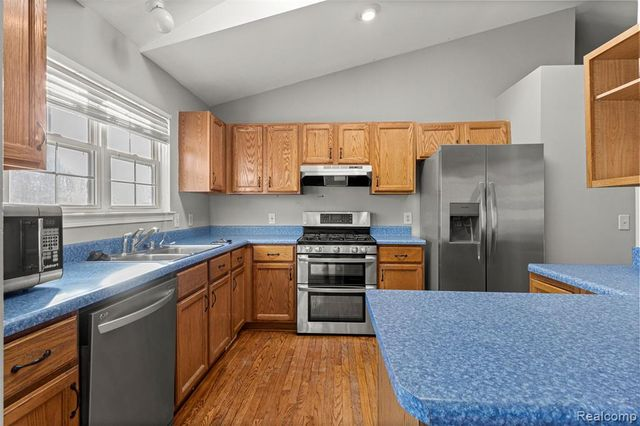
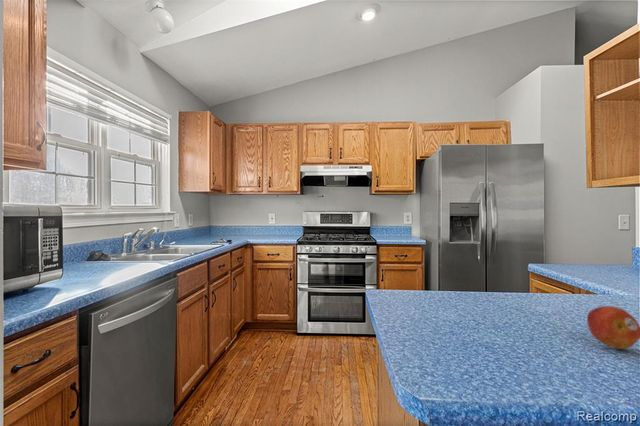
+ fruit (614, 327)
